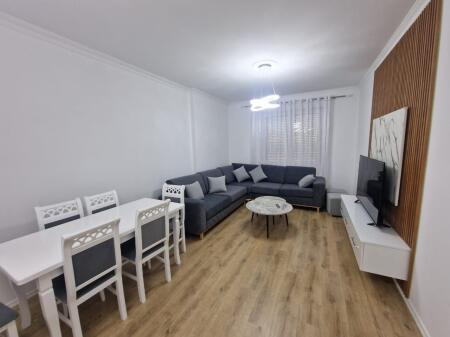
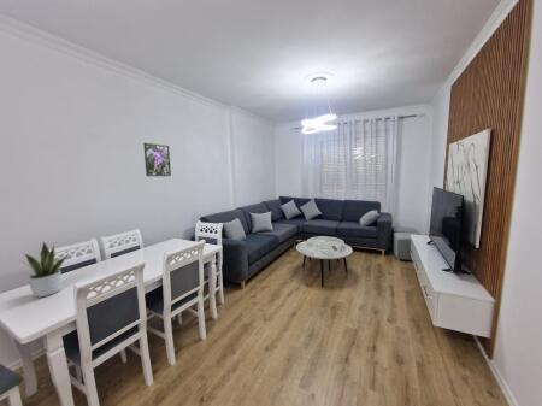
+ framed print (158, 160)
+ potted plant (42, 266)
